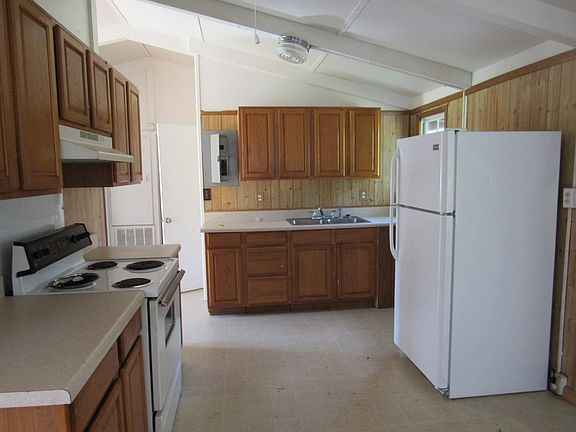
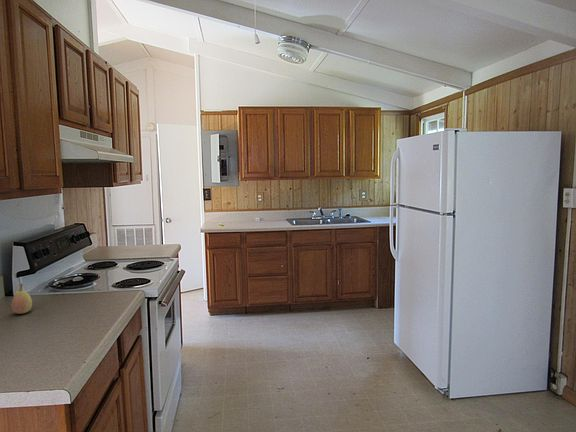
+ fruit (21, 298)
